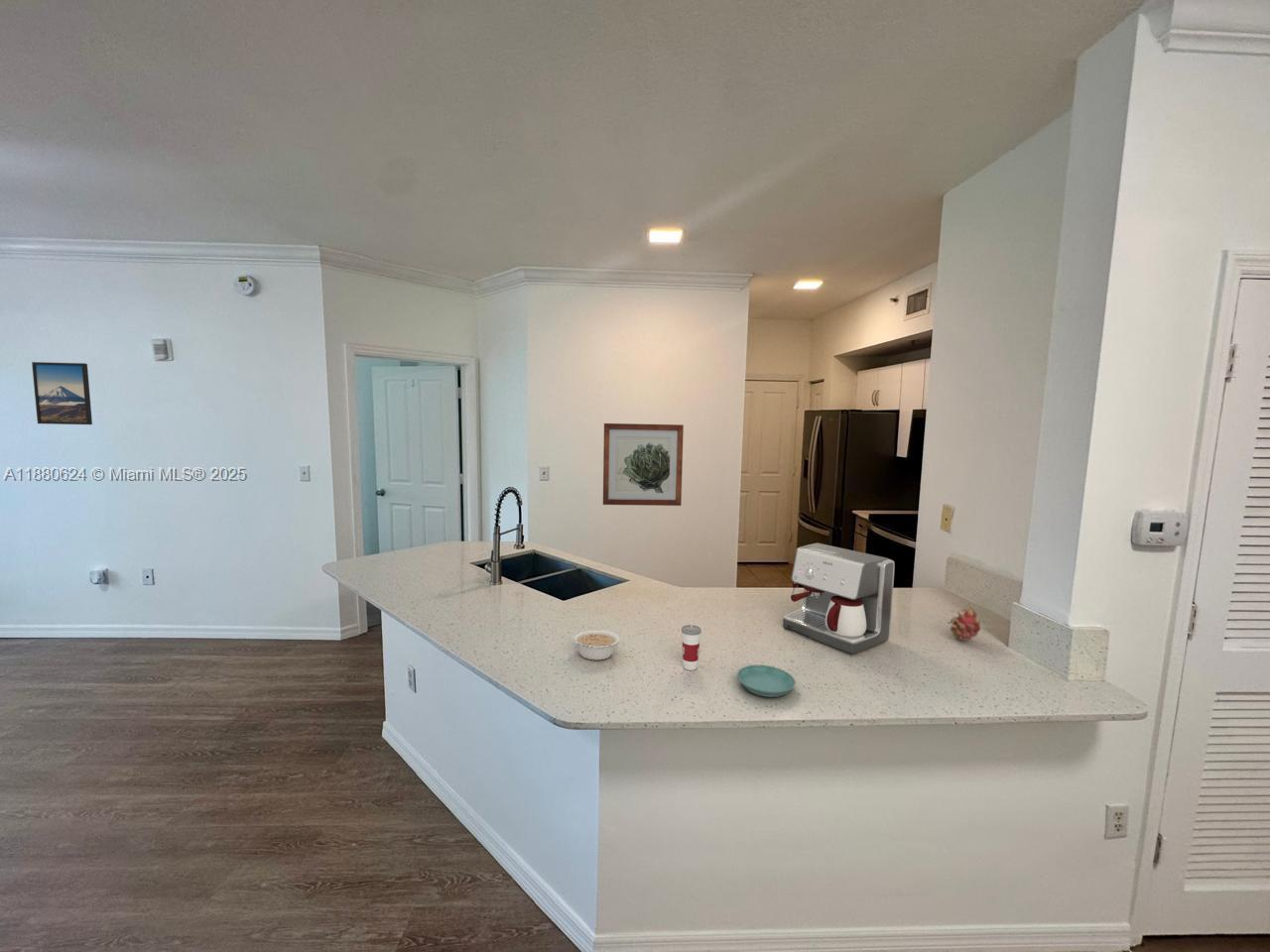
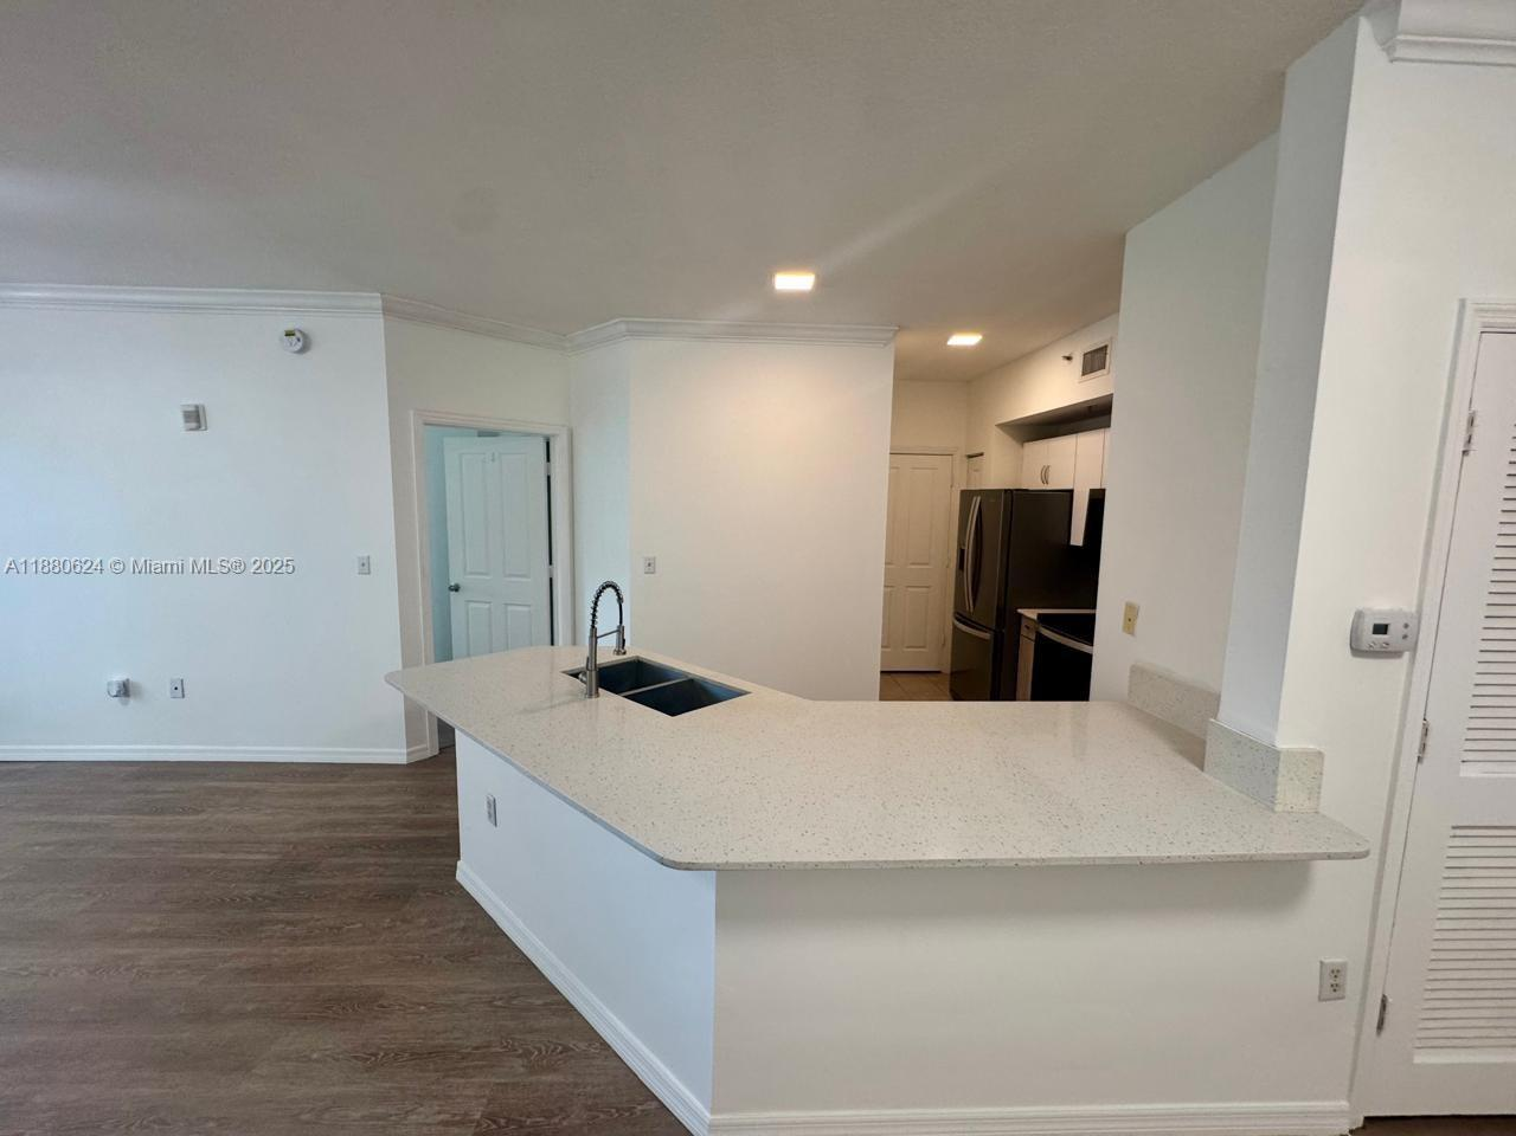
- coffee maker (835, 593)
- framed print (62, 394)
- cup (691, 641)
- fruit (964, 622)
- wall art (642, 464)
- legume (597, 644)
- saucer (765, 682)
